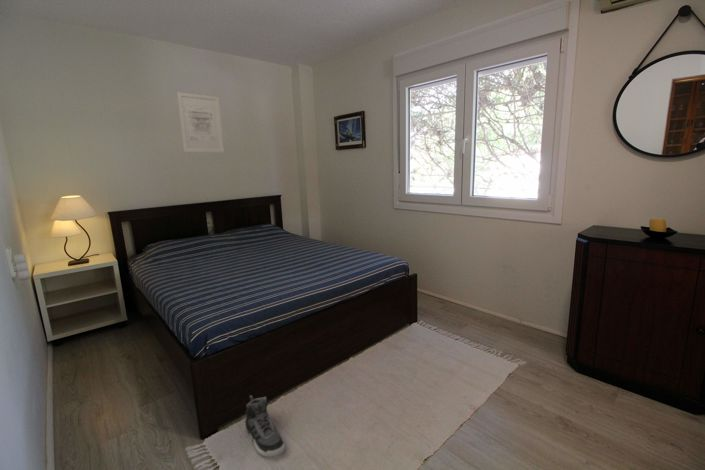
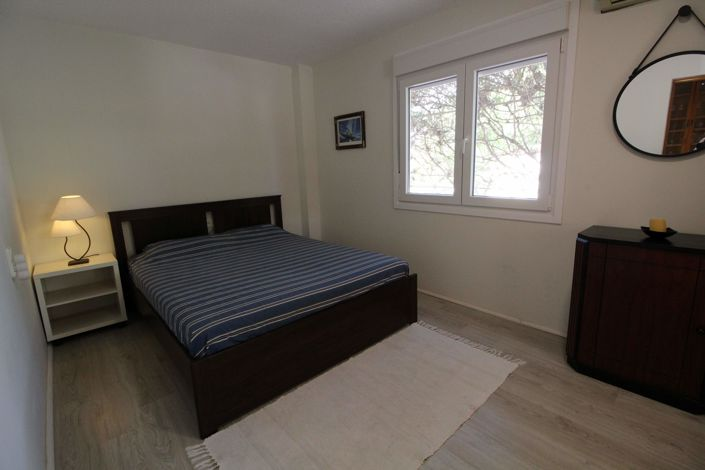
- wall art (201, 123)
- sneaker (262, 422)
